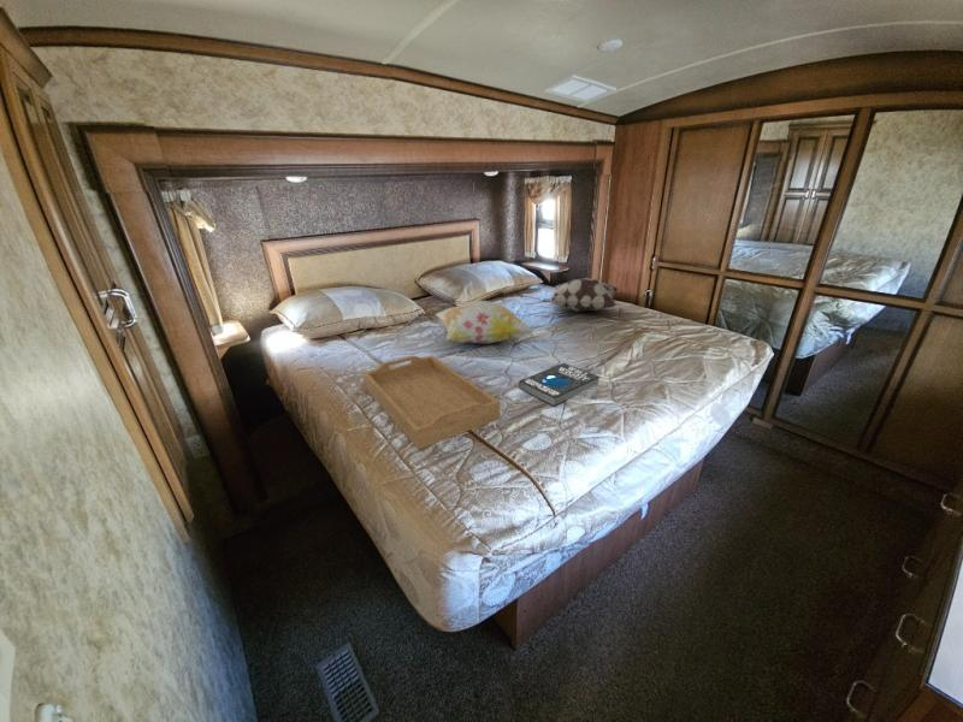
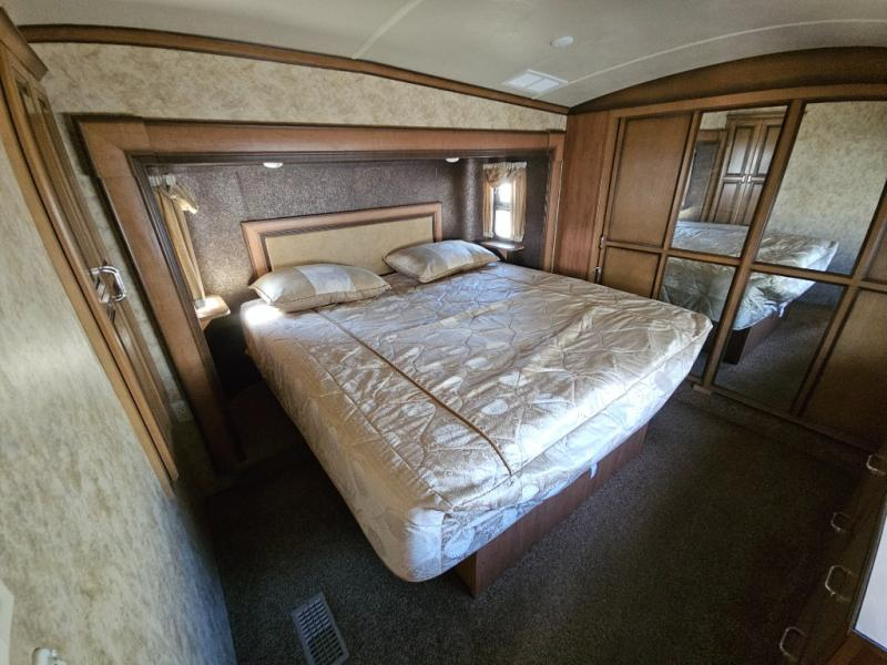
- serving tray (425, 391)
- decorative pillow (480, 321)
- book (559, 381)
- decorative pillow (581, 295)
